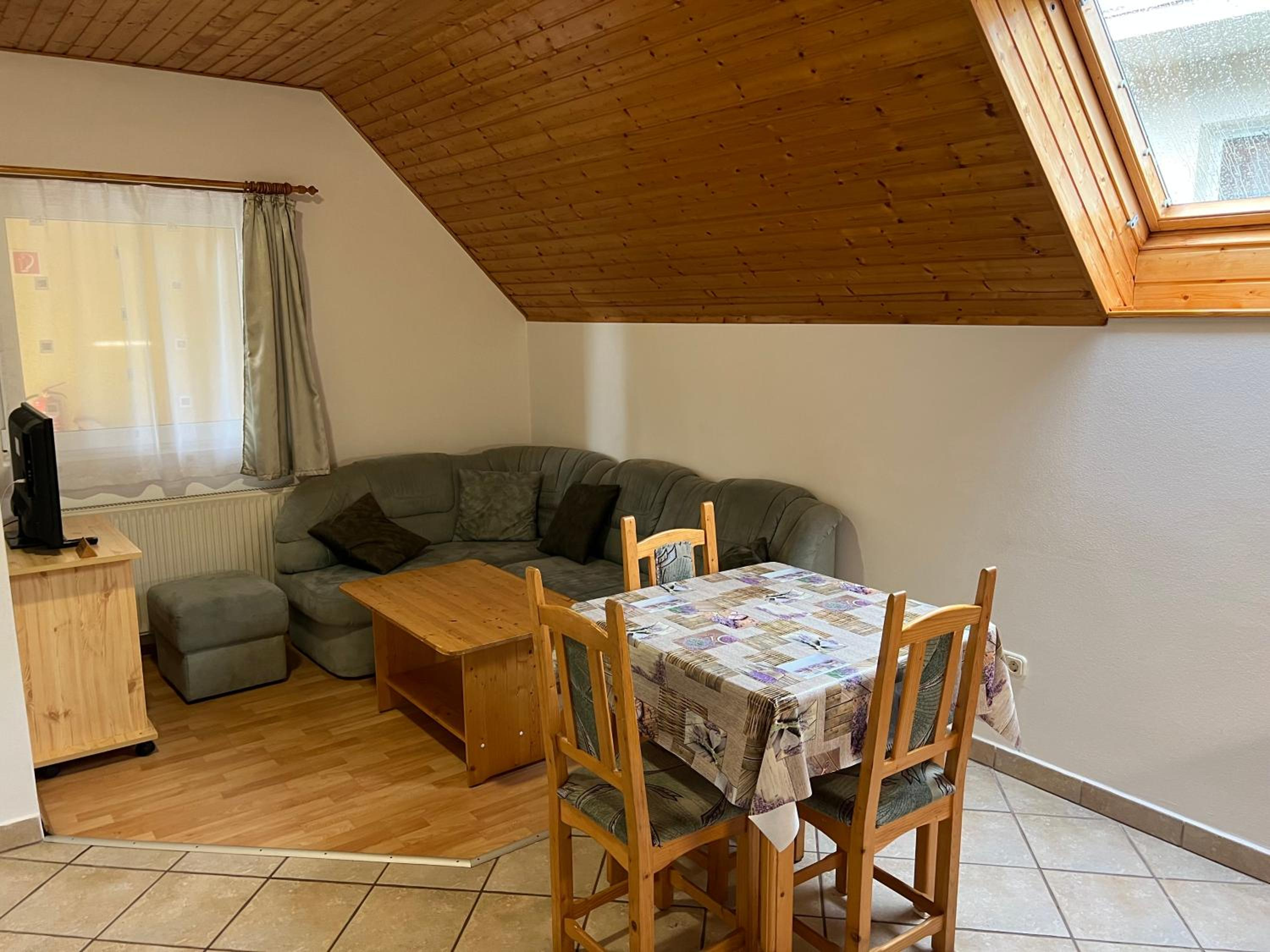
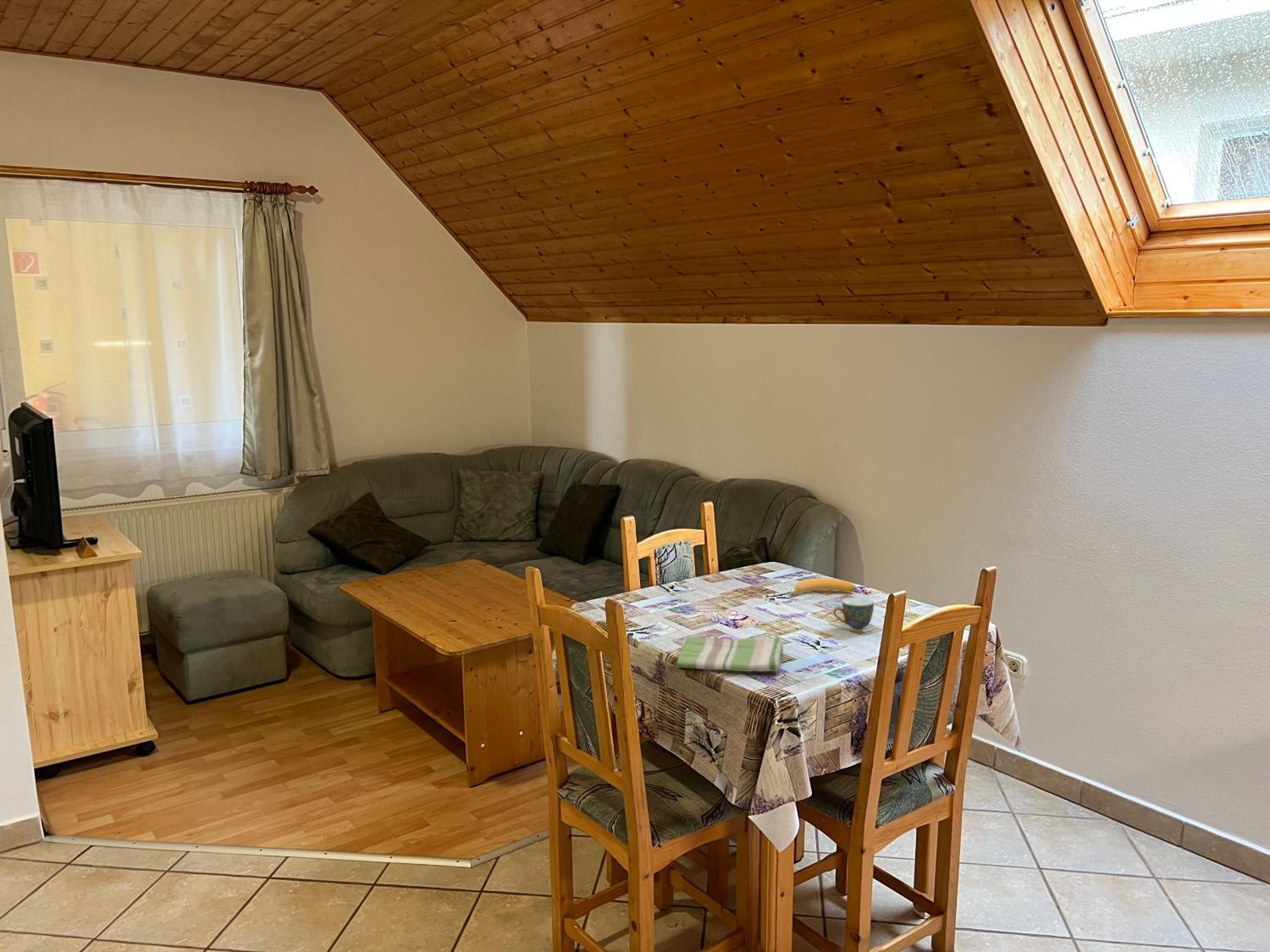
+ banana (822, 586)
+ teacup (853, 612)
+ dish towel (731, 652)
